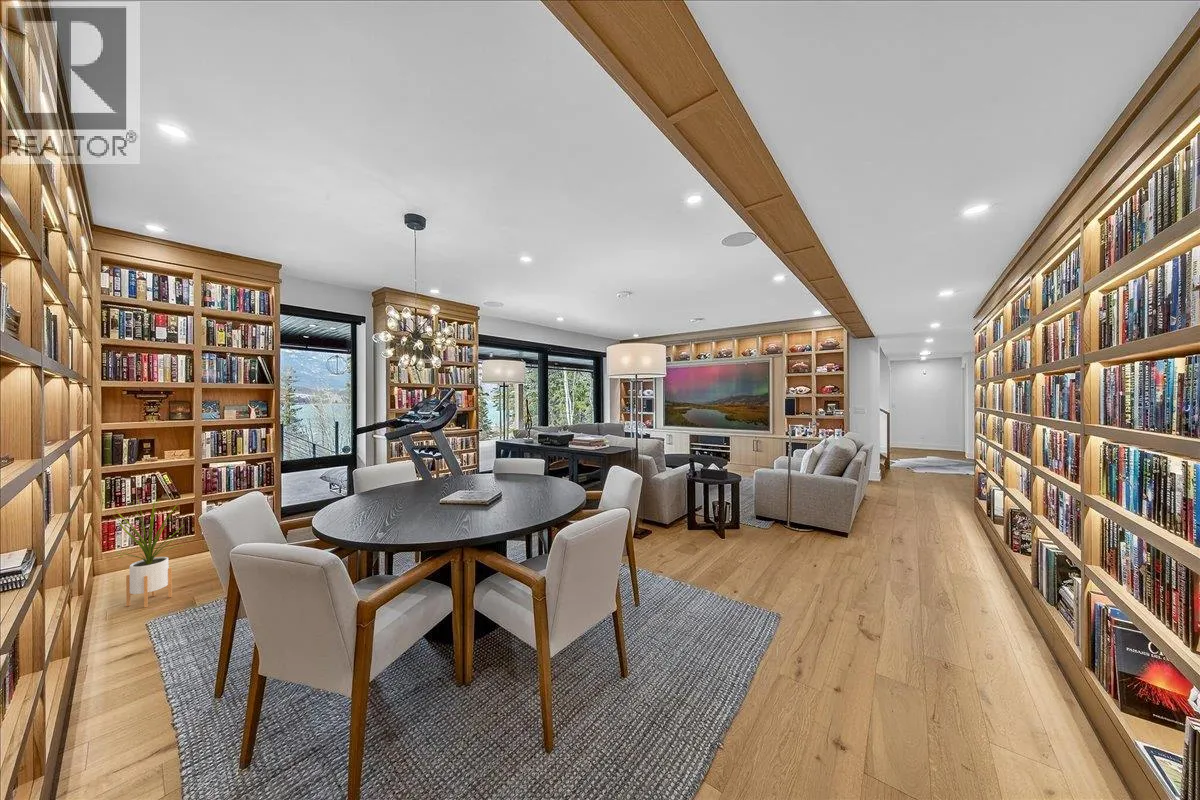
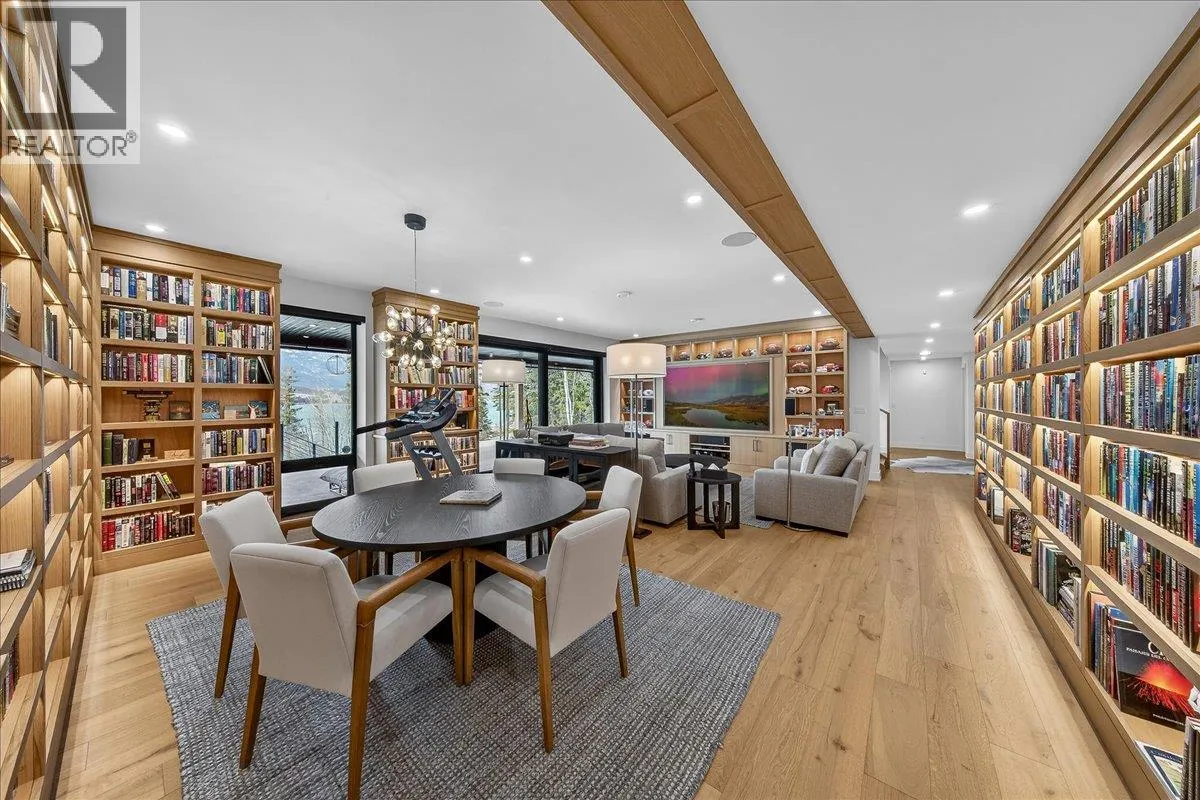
- house plant (151, 549)
